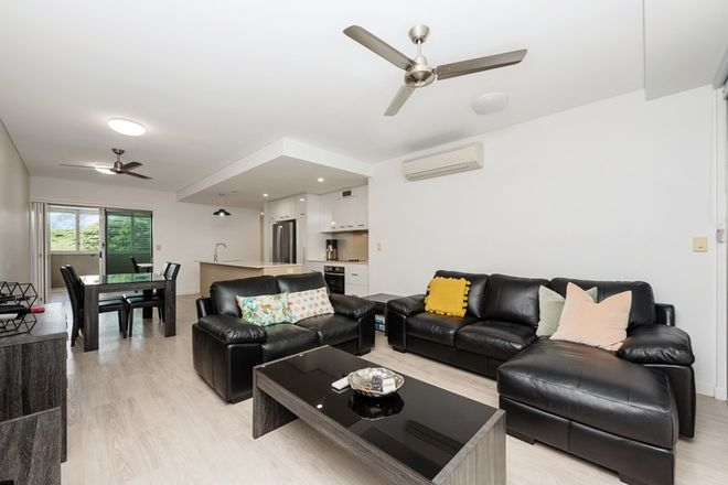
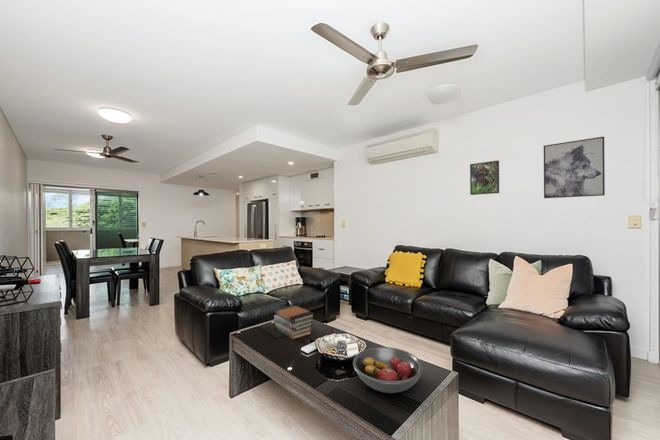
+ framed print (484, 178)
+ fruit bowl (387, 369)
+ wall art (572, 169)
+ book stack (293, 320)
